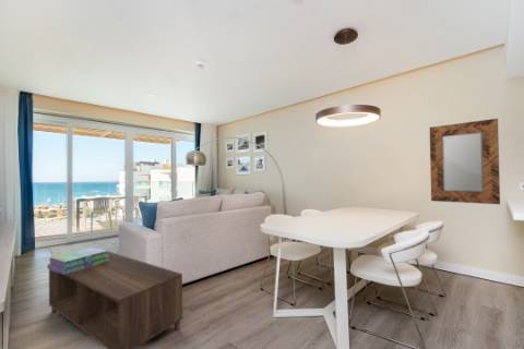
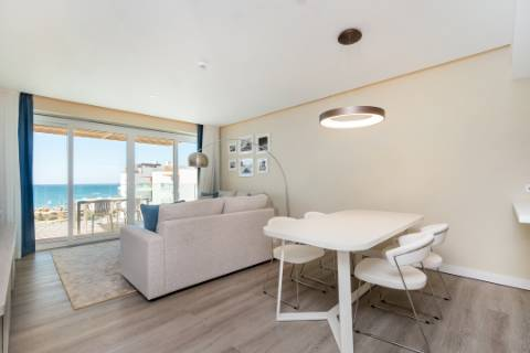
- coffee table (111, 293)
- home mirror (462, 163)
- stack of books (79, 258)
